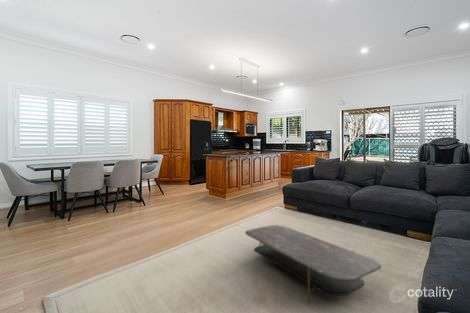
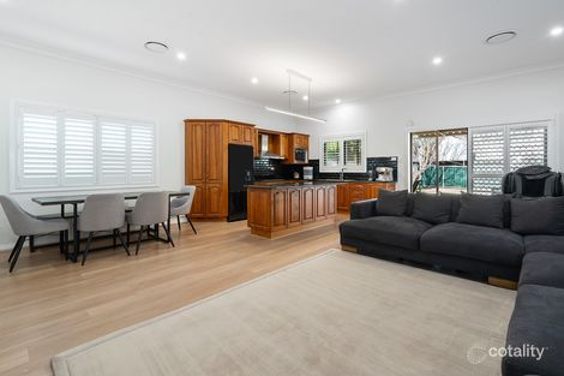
- coffee table (300, 259)
